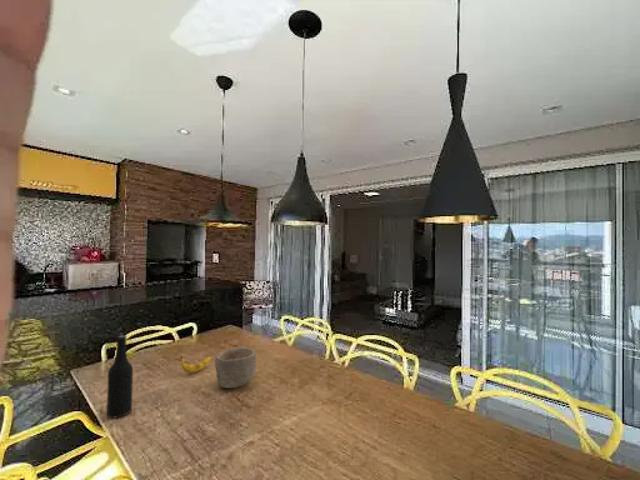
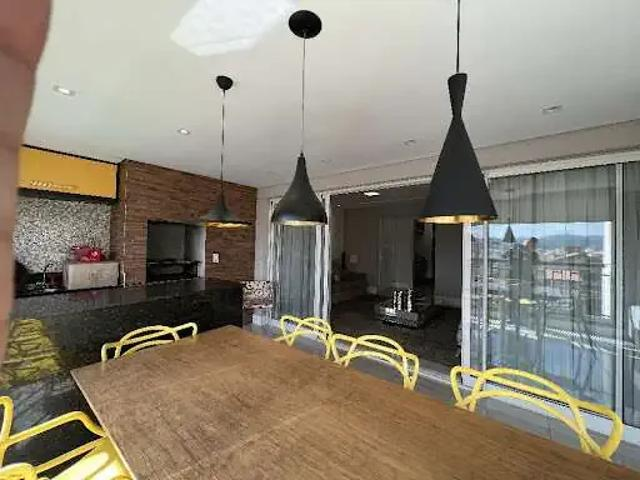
- bowl (235, 368)
- banana (198, 363)
- bottle (120, 374)
